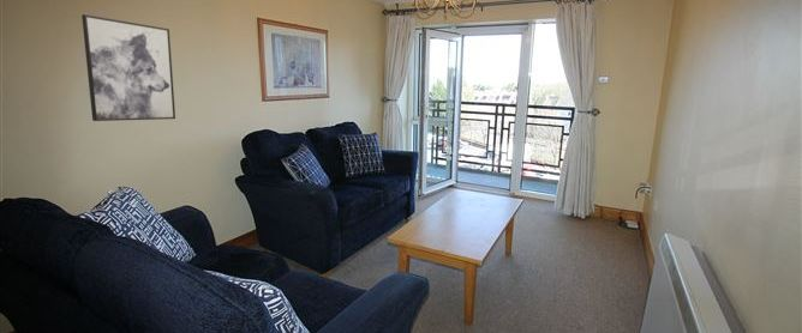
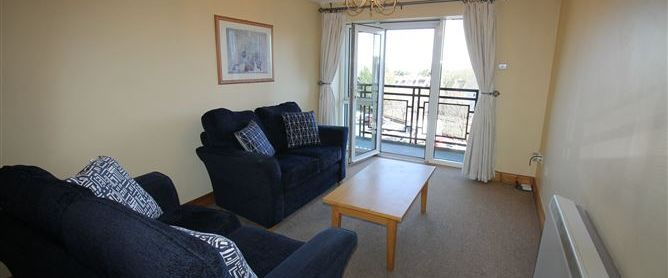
- wall art (133, 72)
